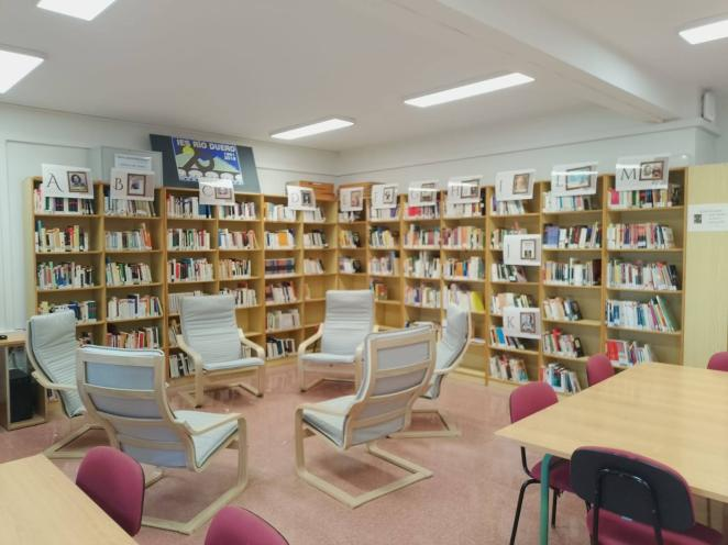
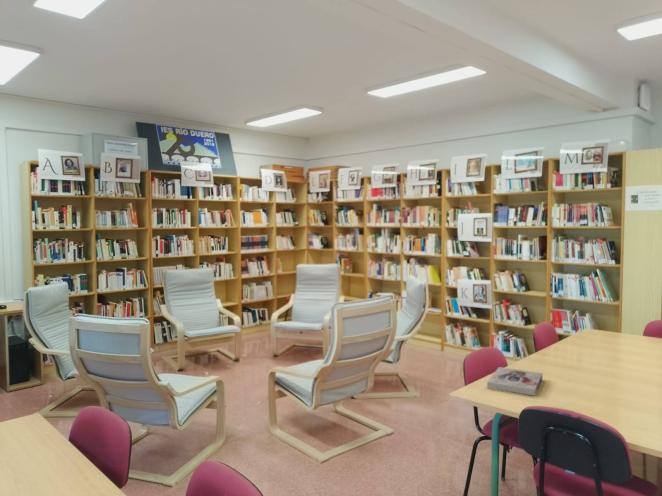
+ book (515, 380)
